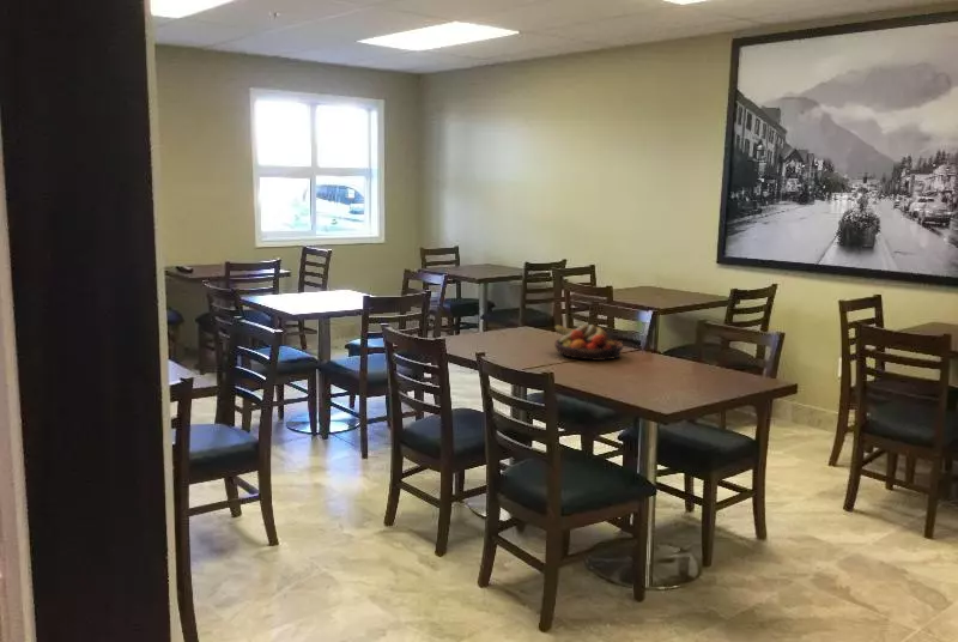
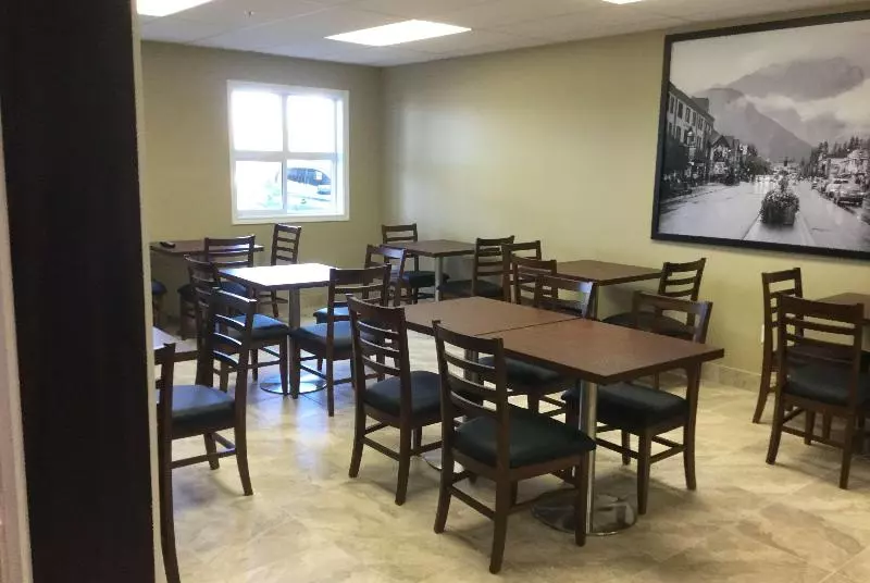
- fruit bowl (587, 340)
